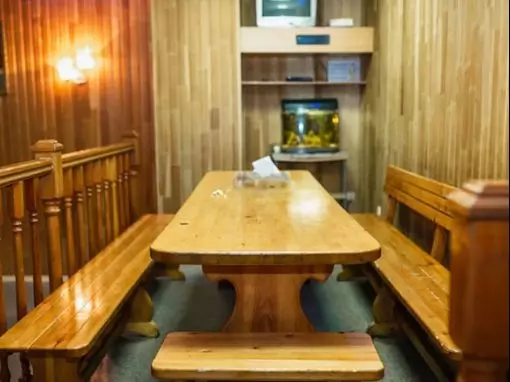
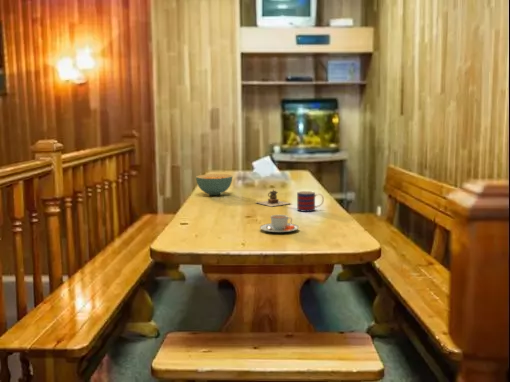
+ mug (310, 201)
+ teacup (279, 223)
+ teapot (273, 196)
+ cereal bowl (214, 185)
